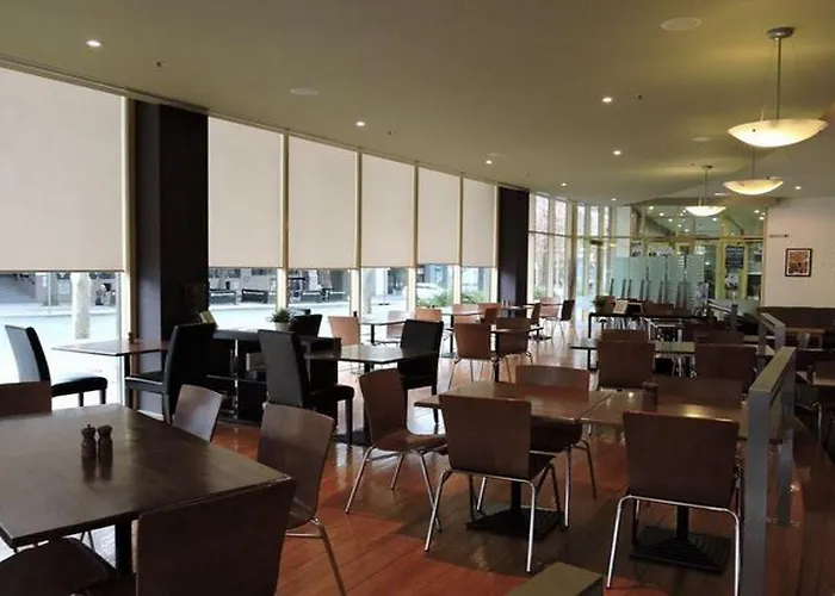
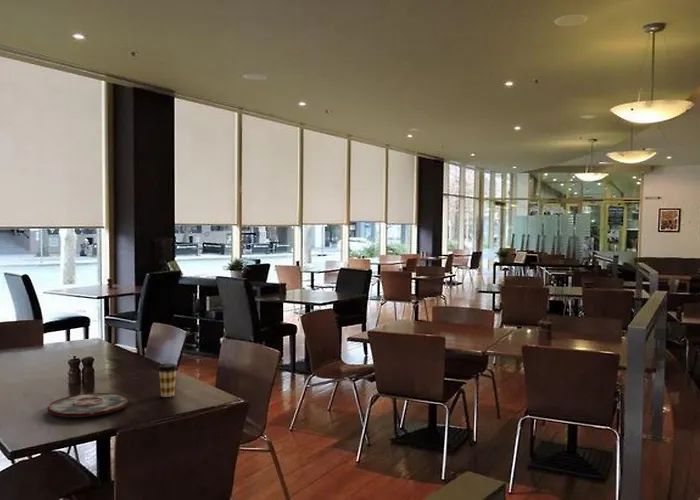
+ plate (88, 404)
+ coffee cup (167, 380)
